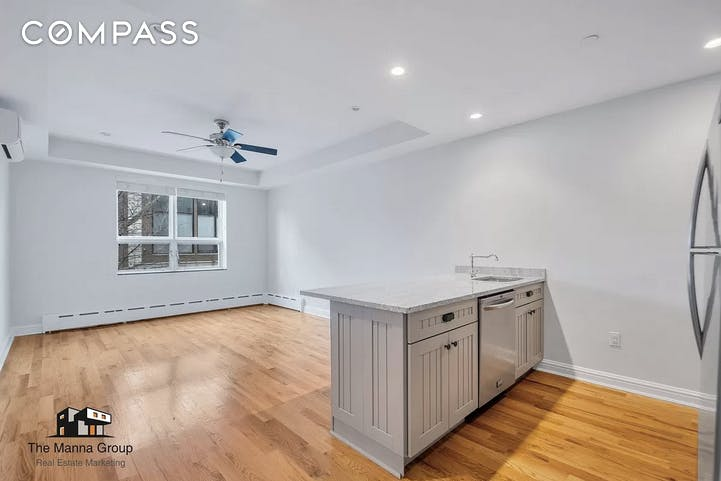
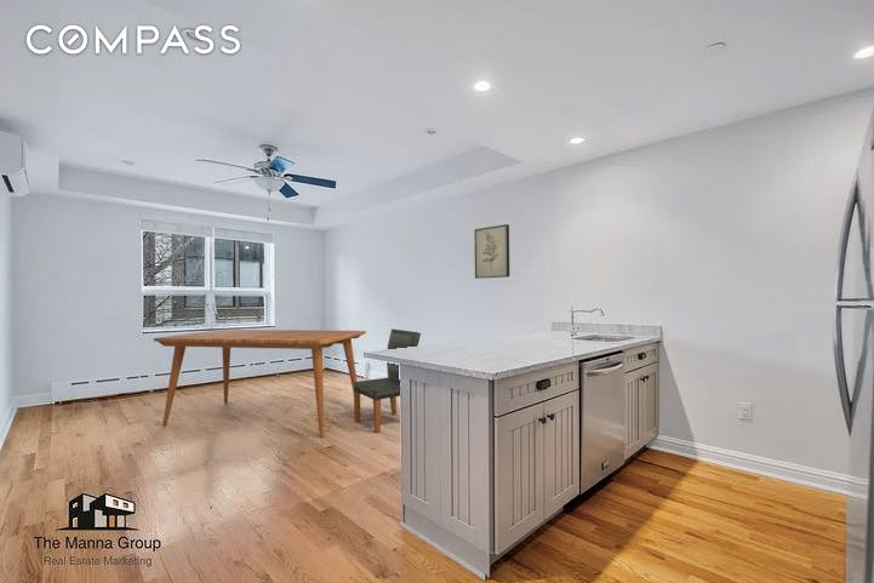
+ wall art (491, 252)
+ dining table (267, 347)
+ dining chair (388, 377)
